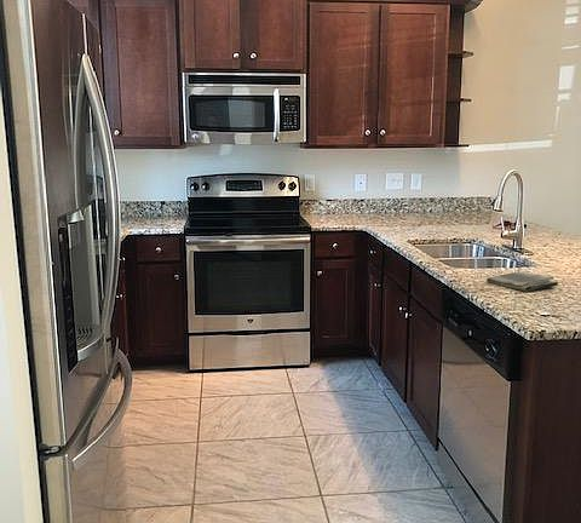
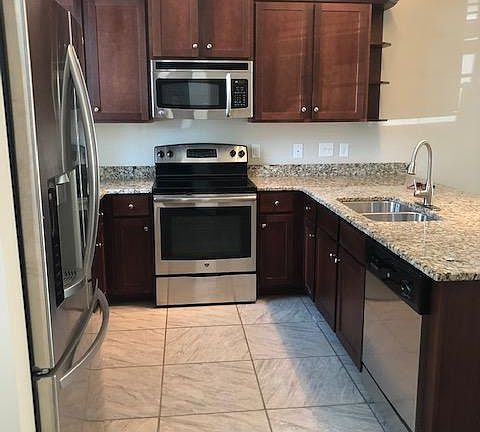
- dish towel (522, 280)
